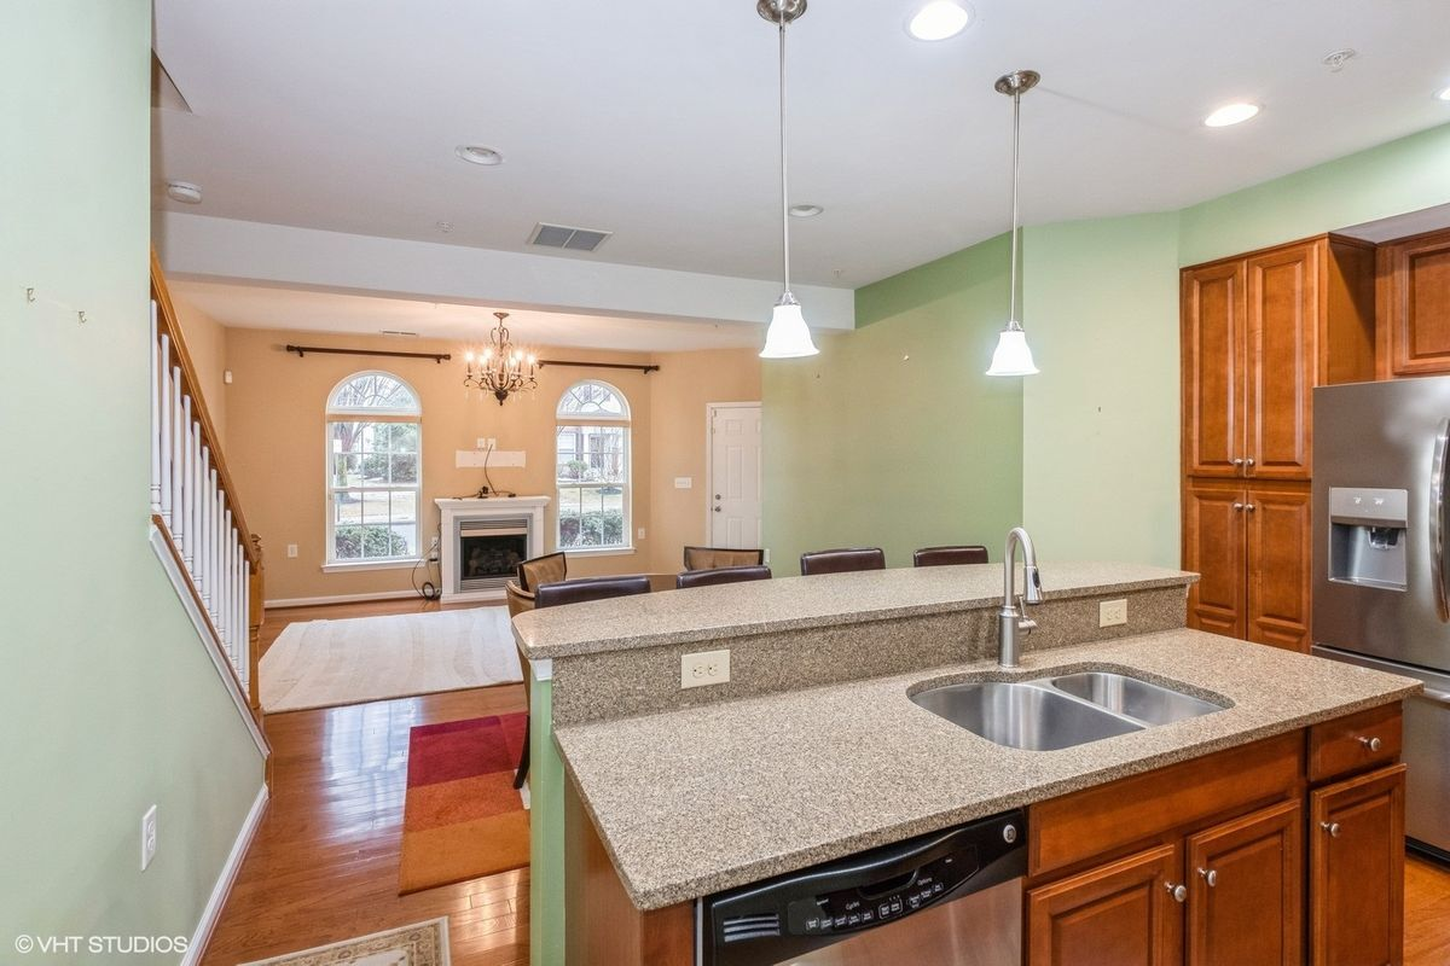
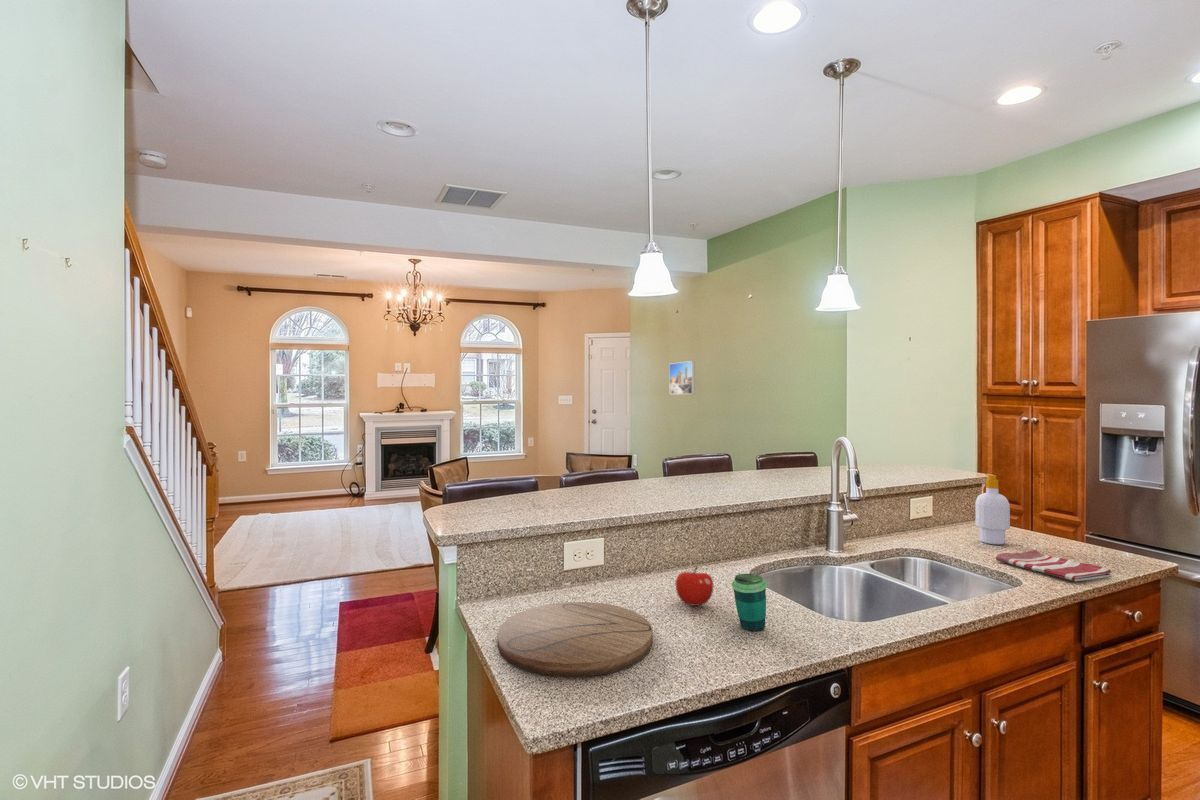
+ fruit (694, 585)
+ cup (749, 602)
+ cutting board (575, 634)
+ dish towel (1051, 564)
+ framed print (681, 378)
+ soap bottle (992, 508)
